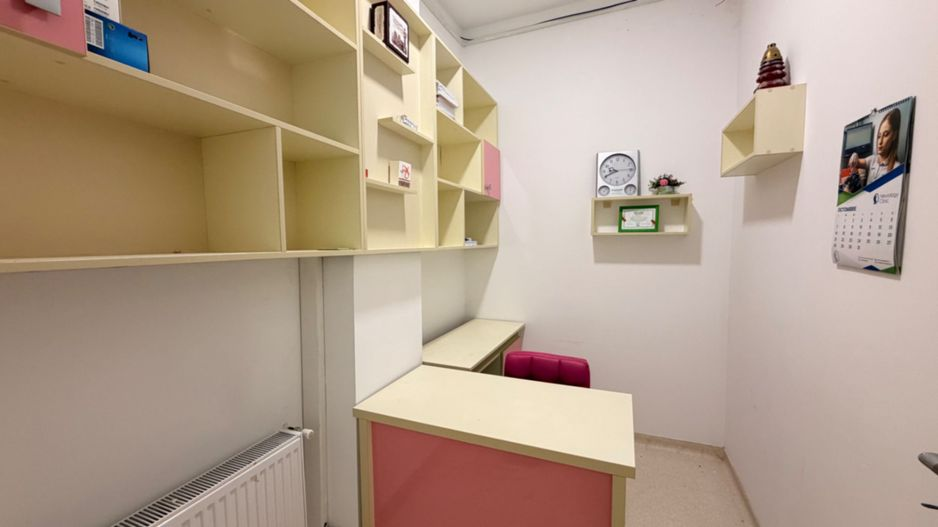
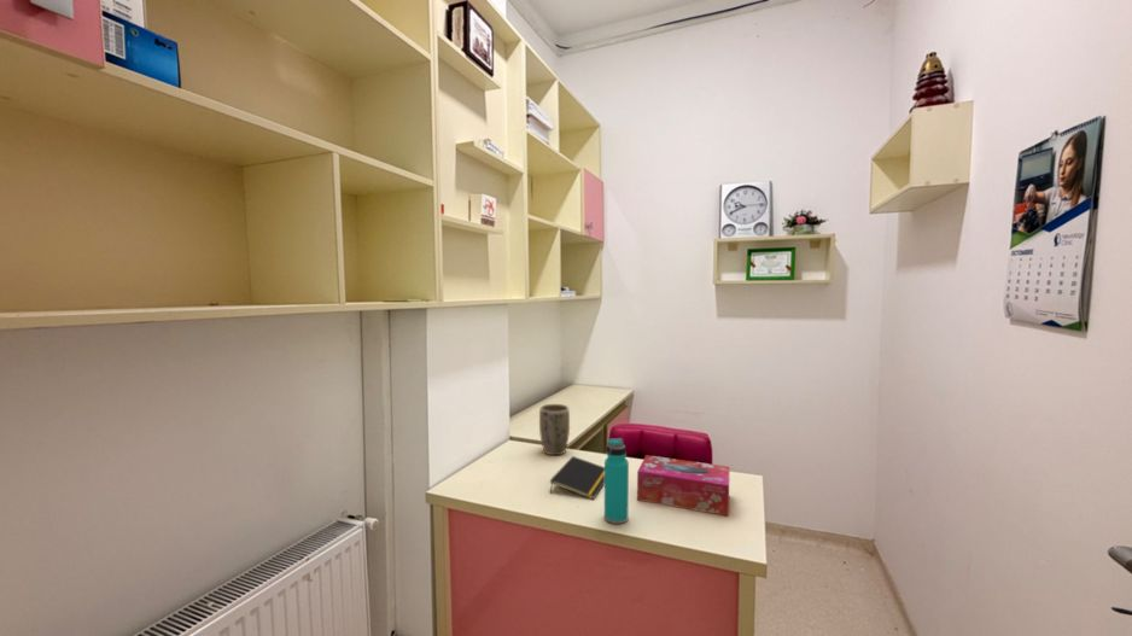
+ notepad (582, 475)
+ tissue box (683, 483)
+ water bottle (615, 478)
+ plant pot (554, 428)
